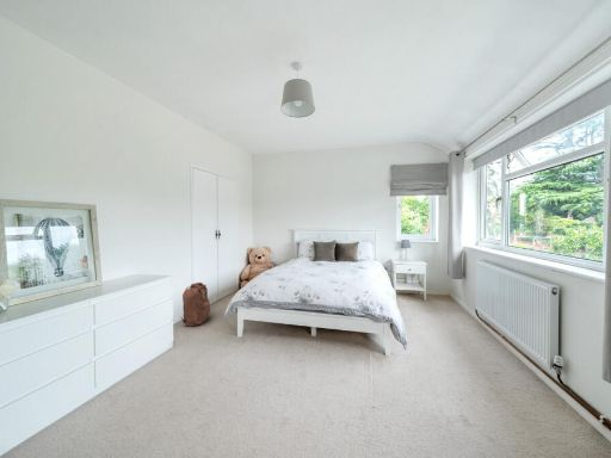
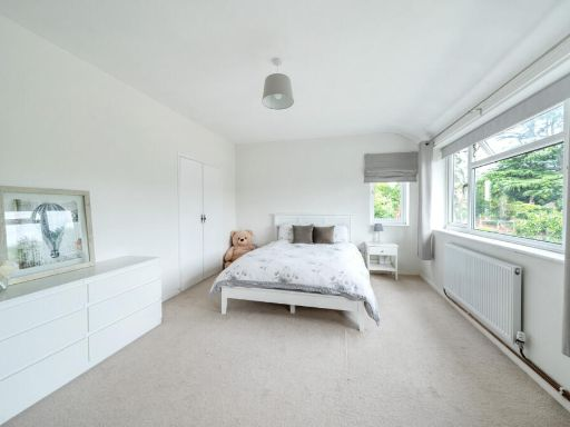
- backpack (195, 302)
